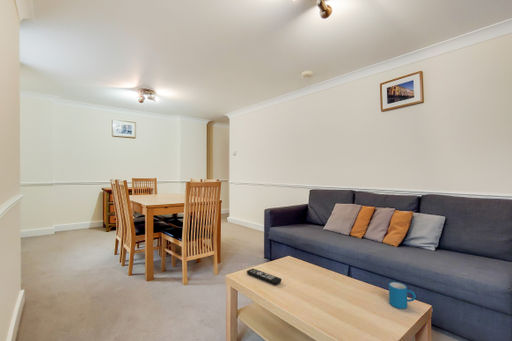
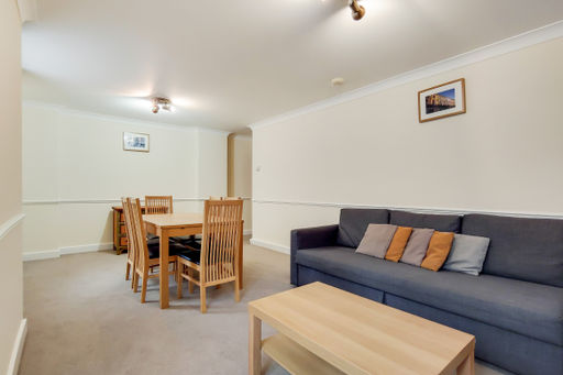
- mug (402, 296)
- remote control (263, 276)
